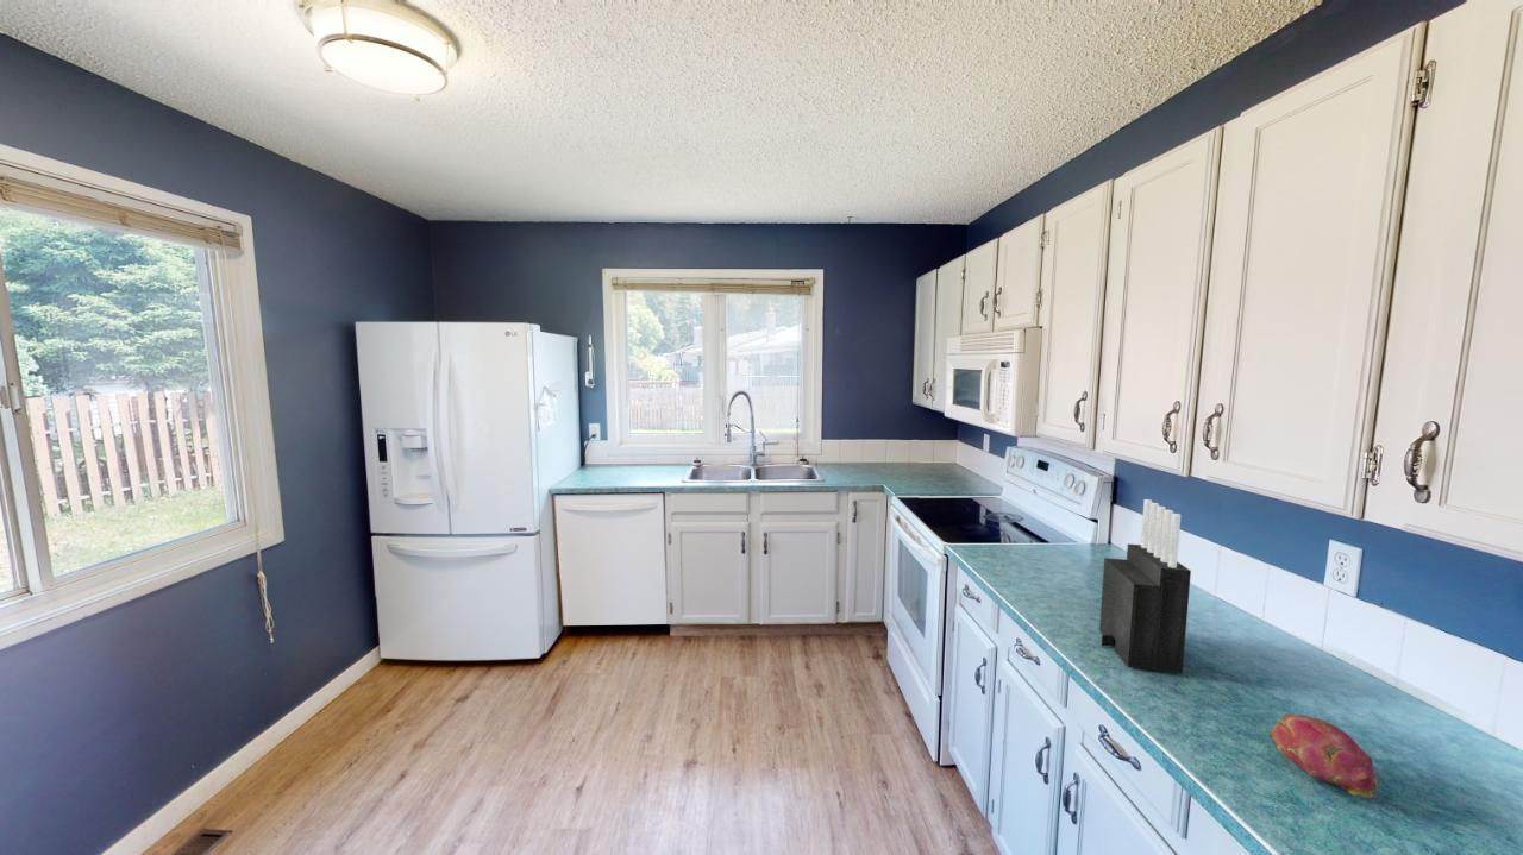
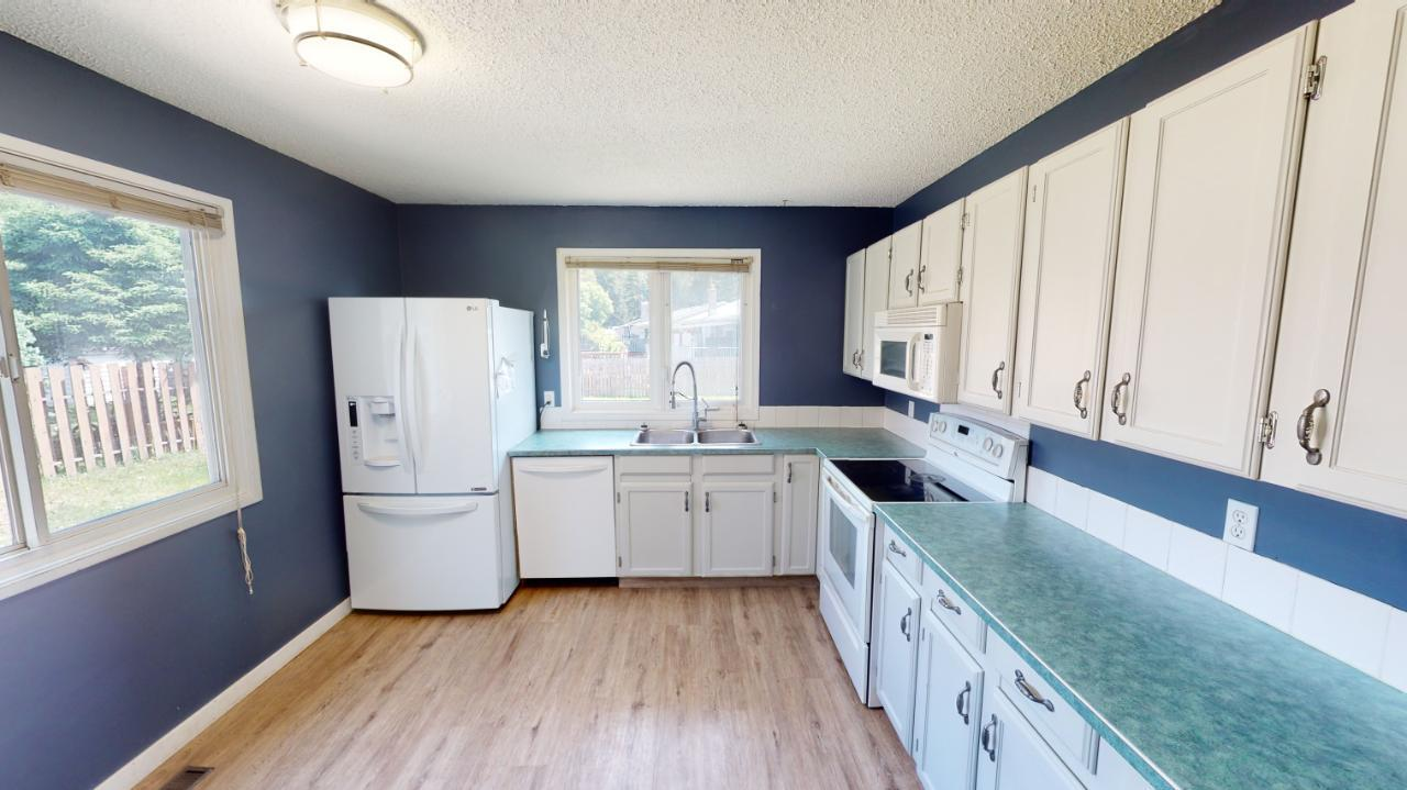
- knife block (1136, 578)
- fruit (1322, 748)
